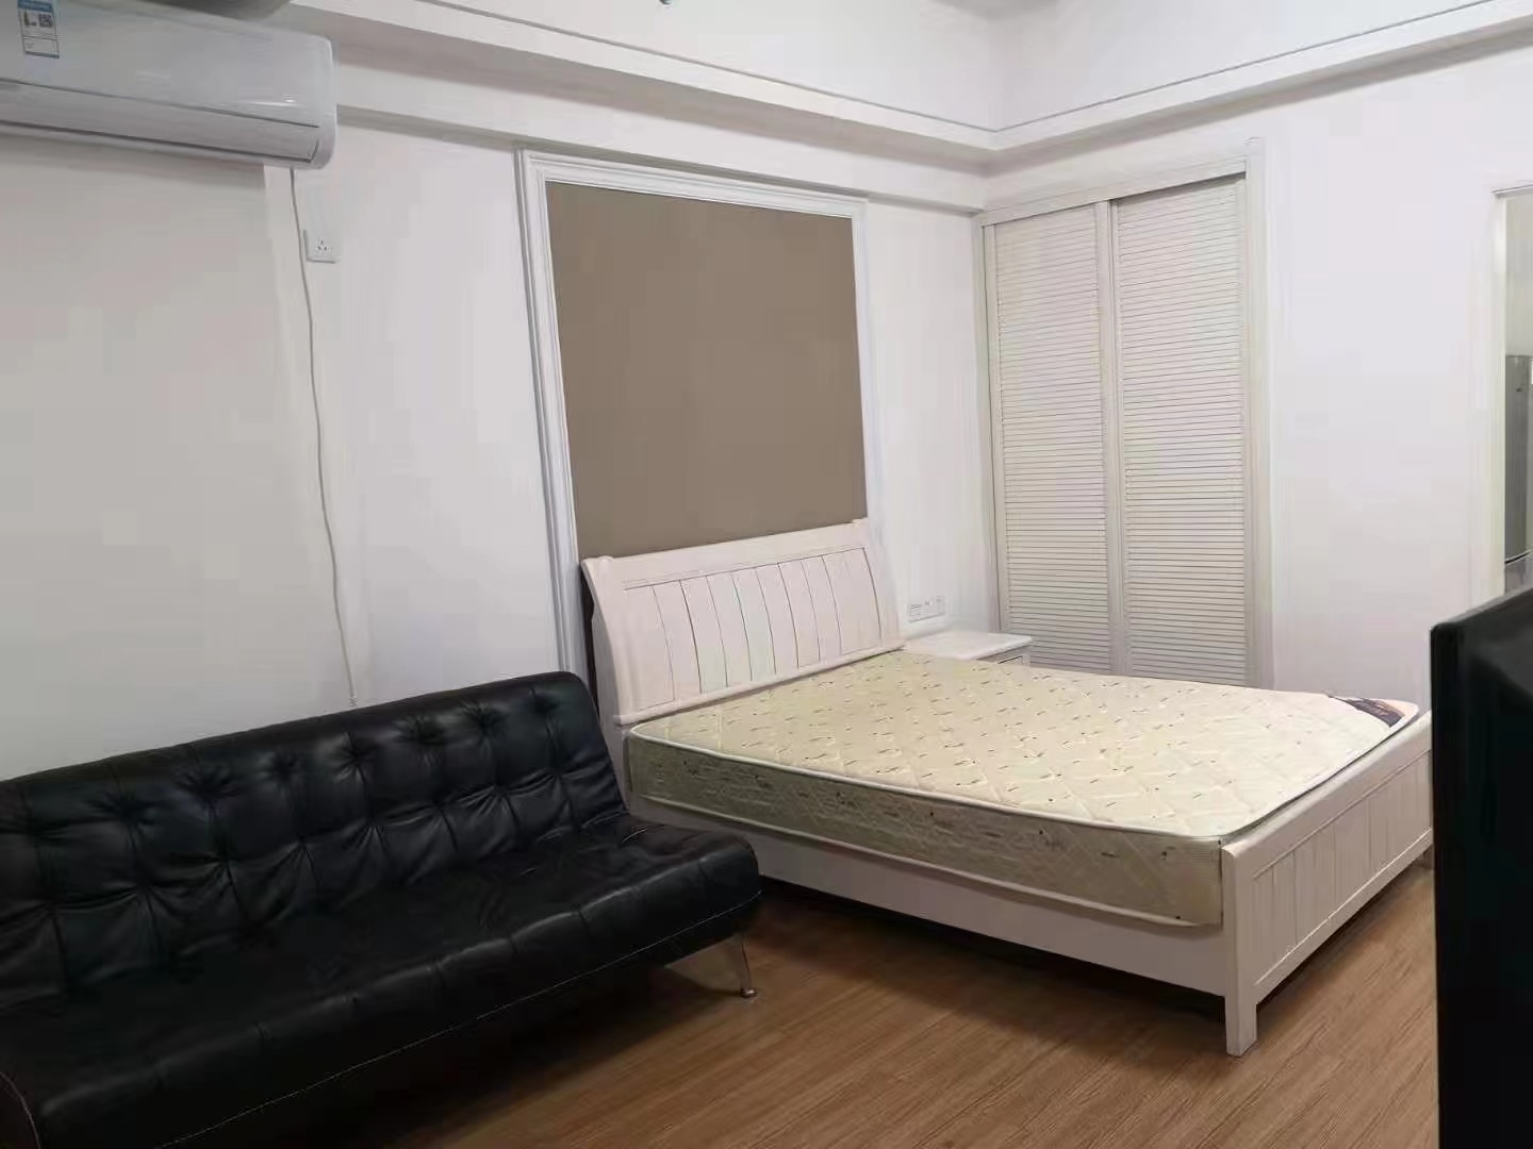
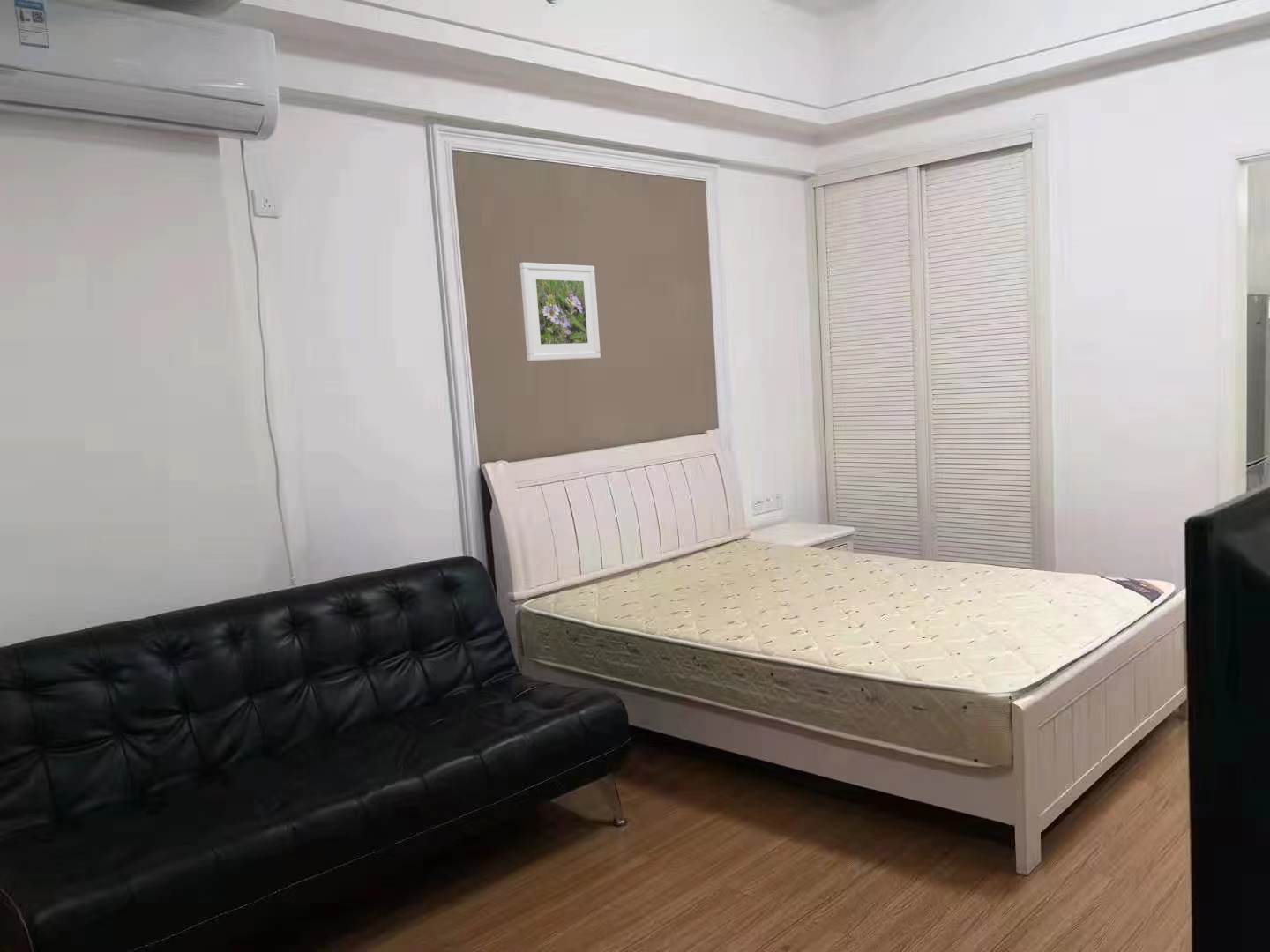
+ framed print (561, 312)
